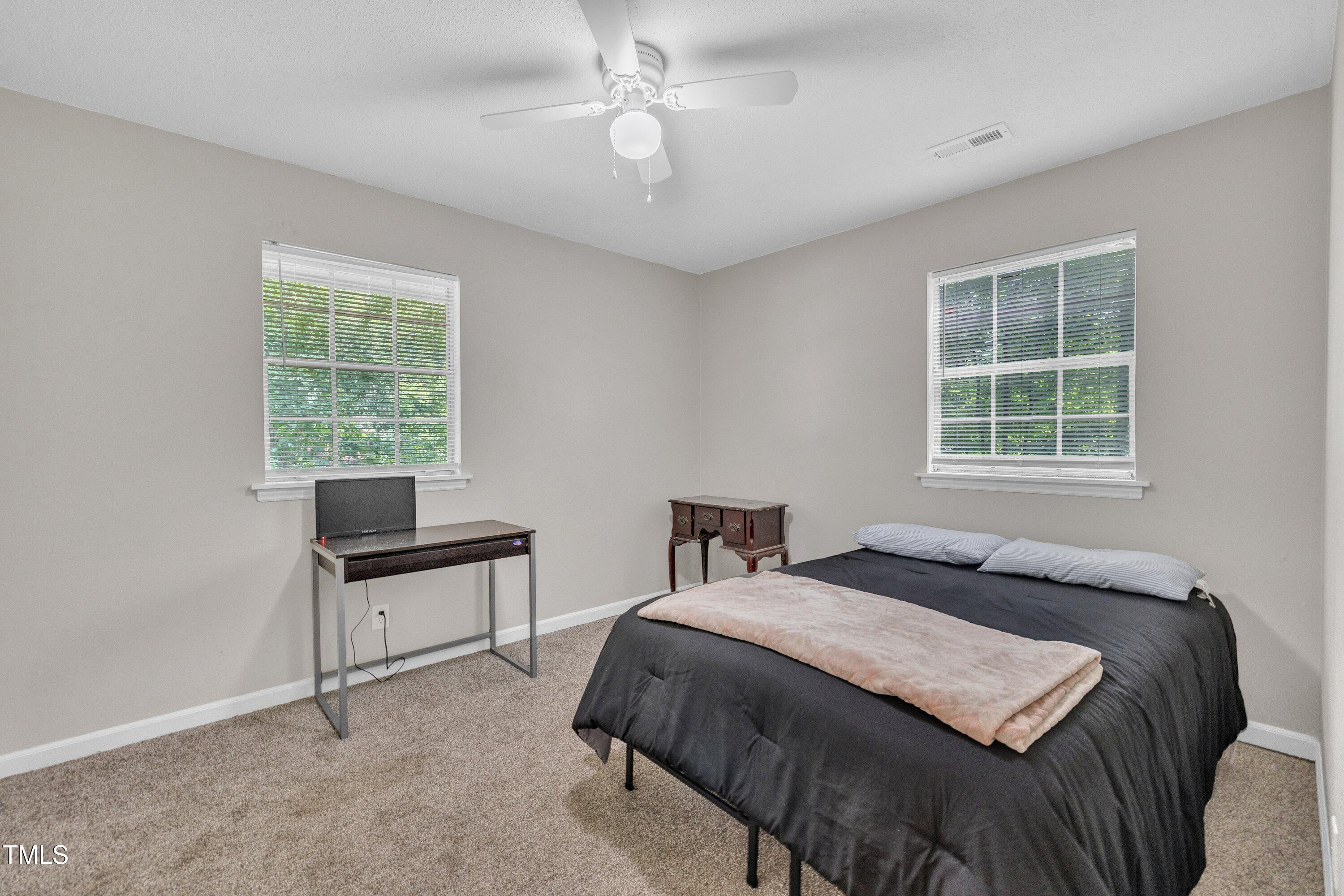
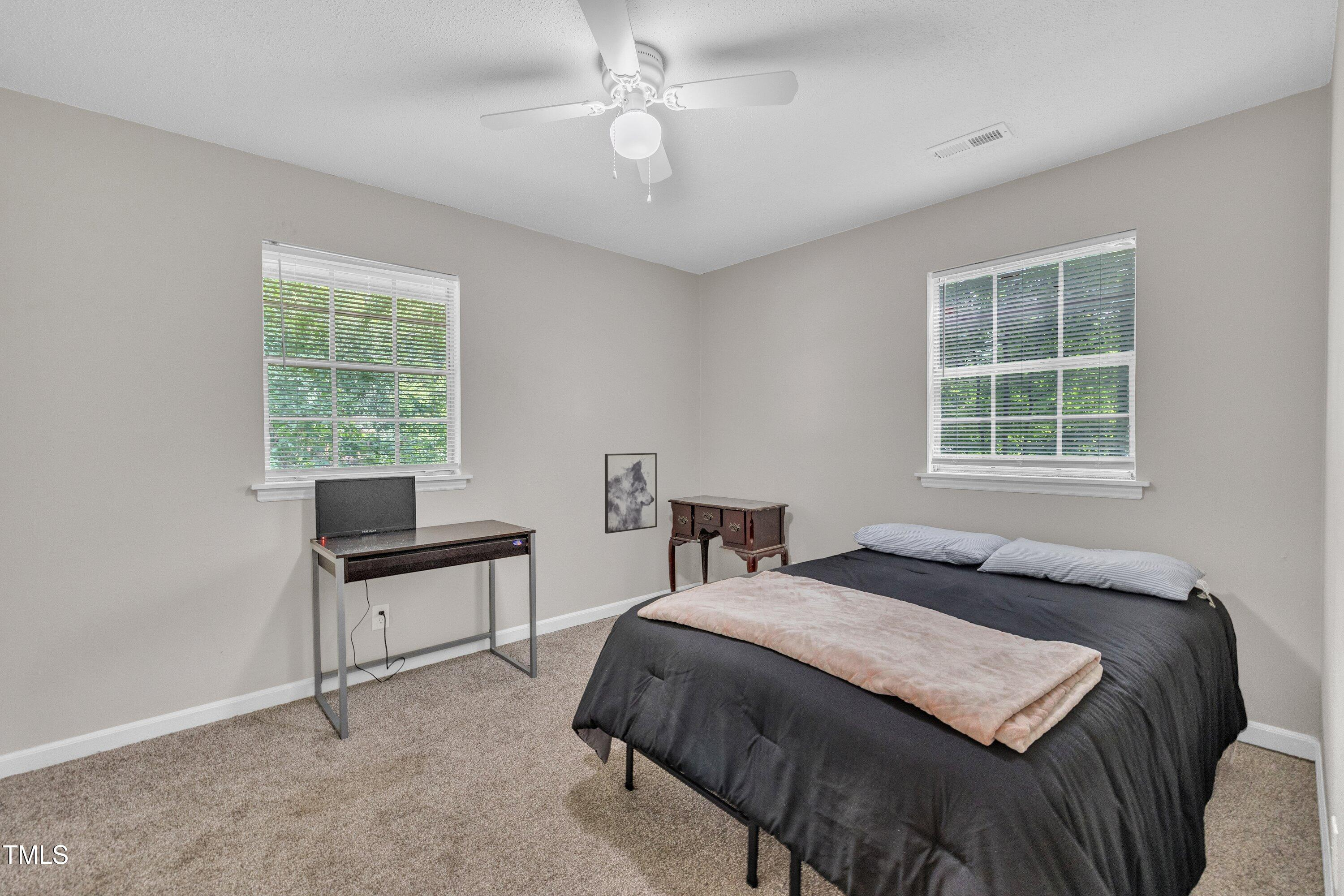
+ wall art (632, 491)
